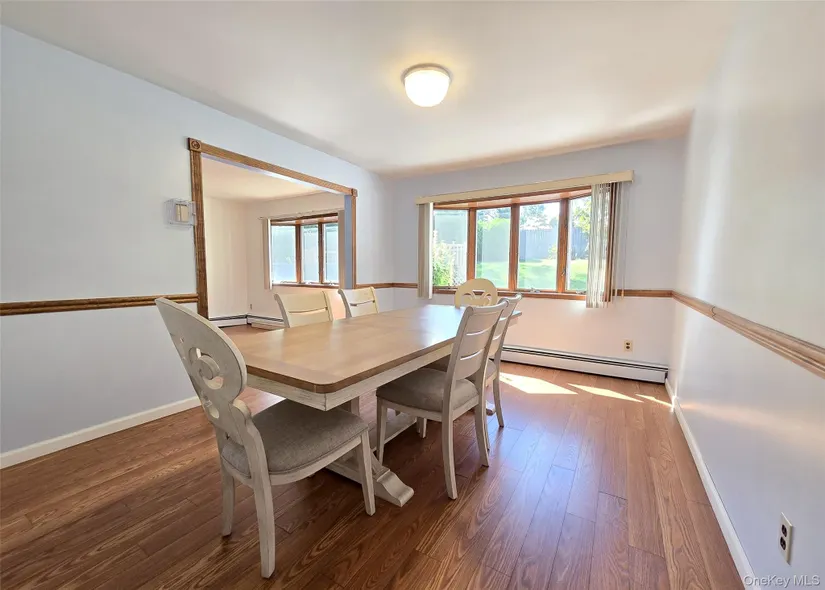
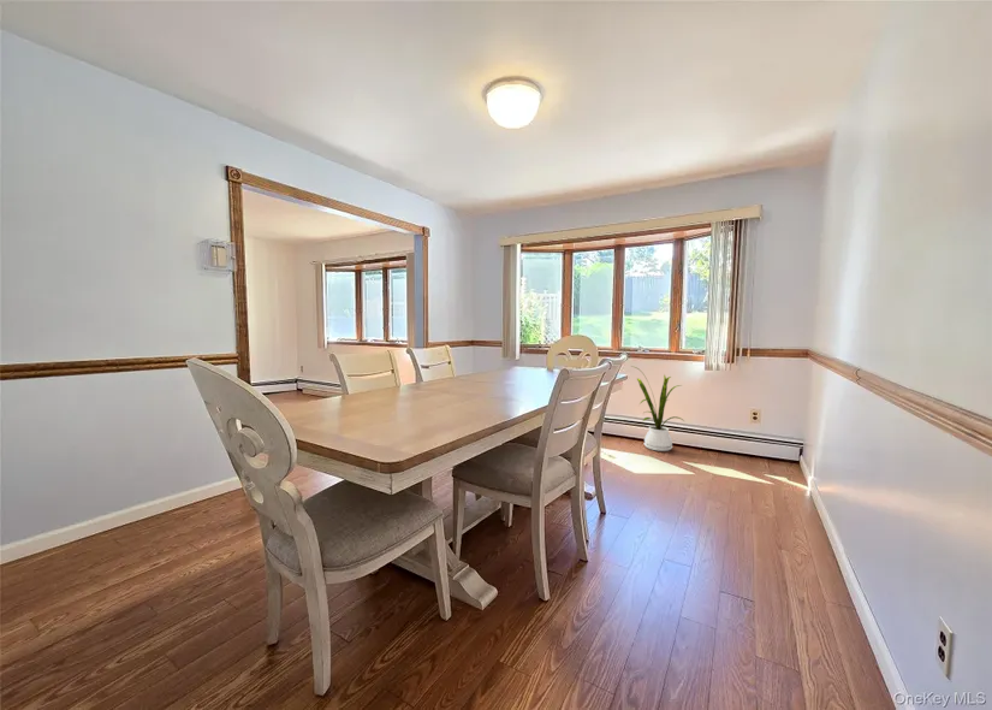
+ house plant (655, 406)
